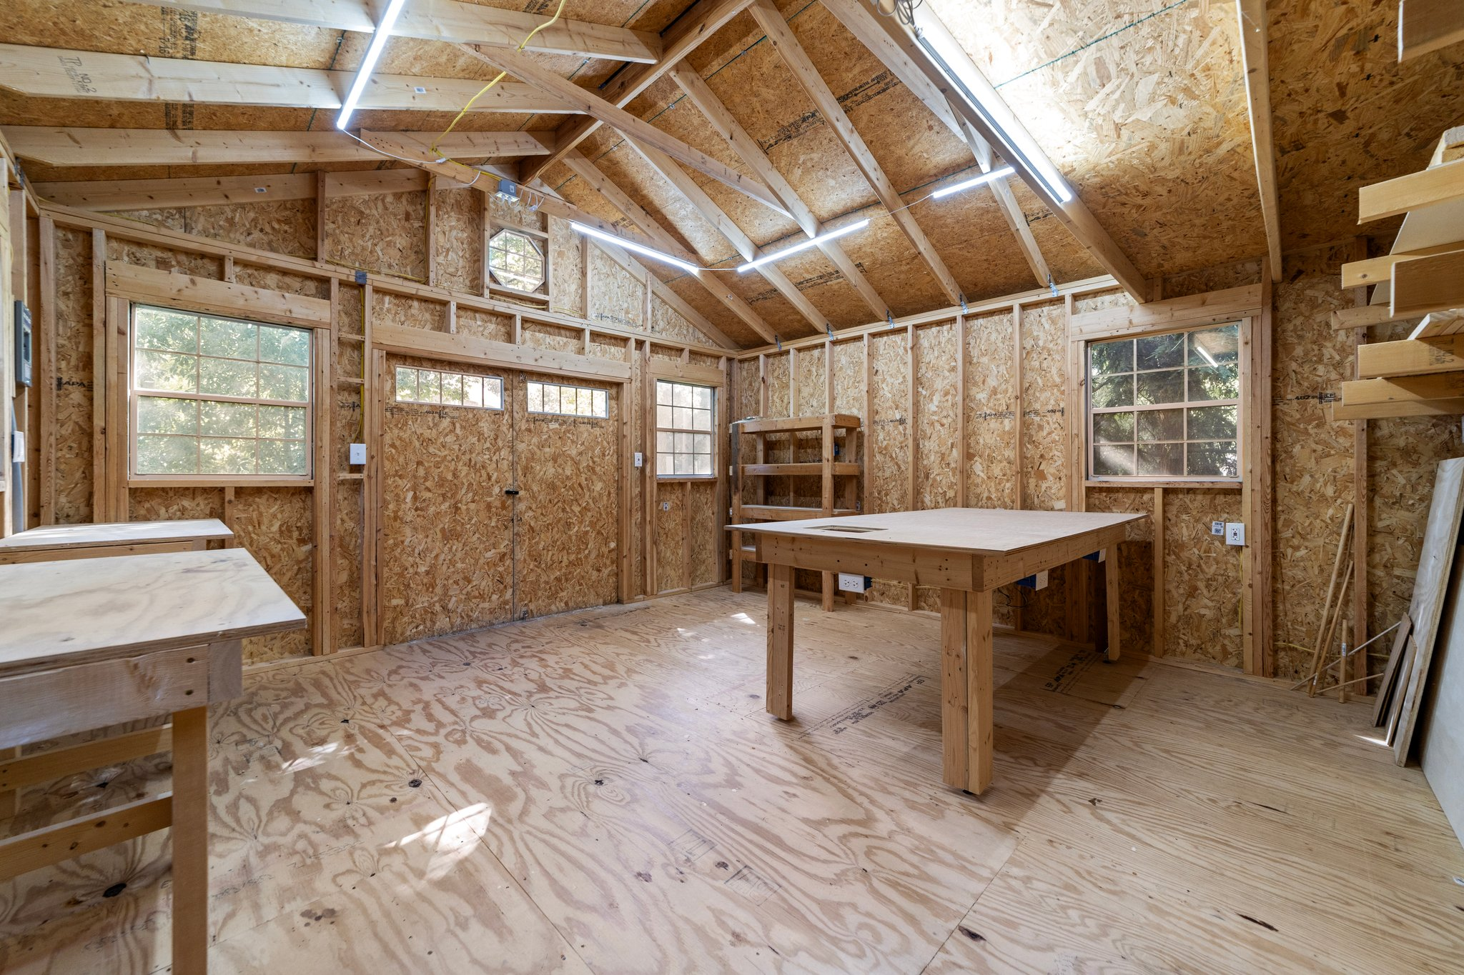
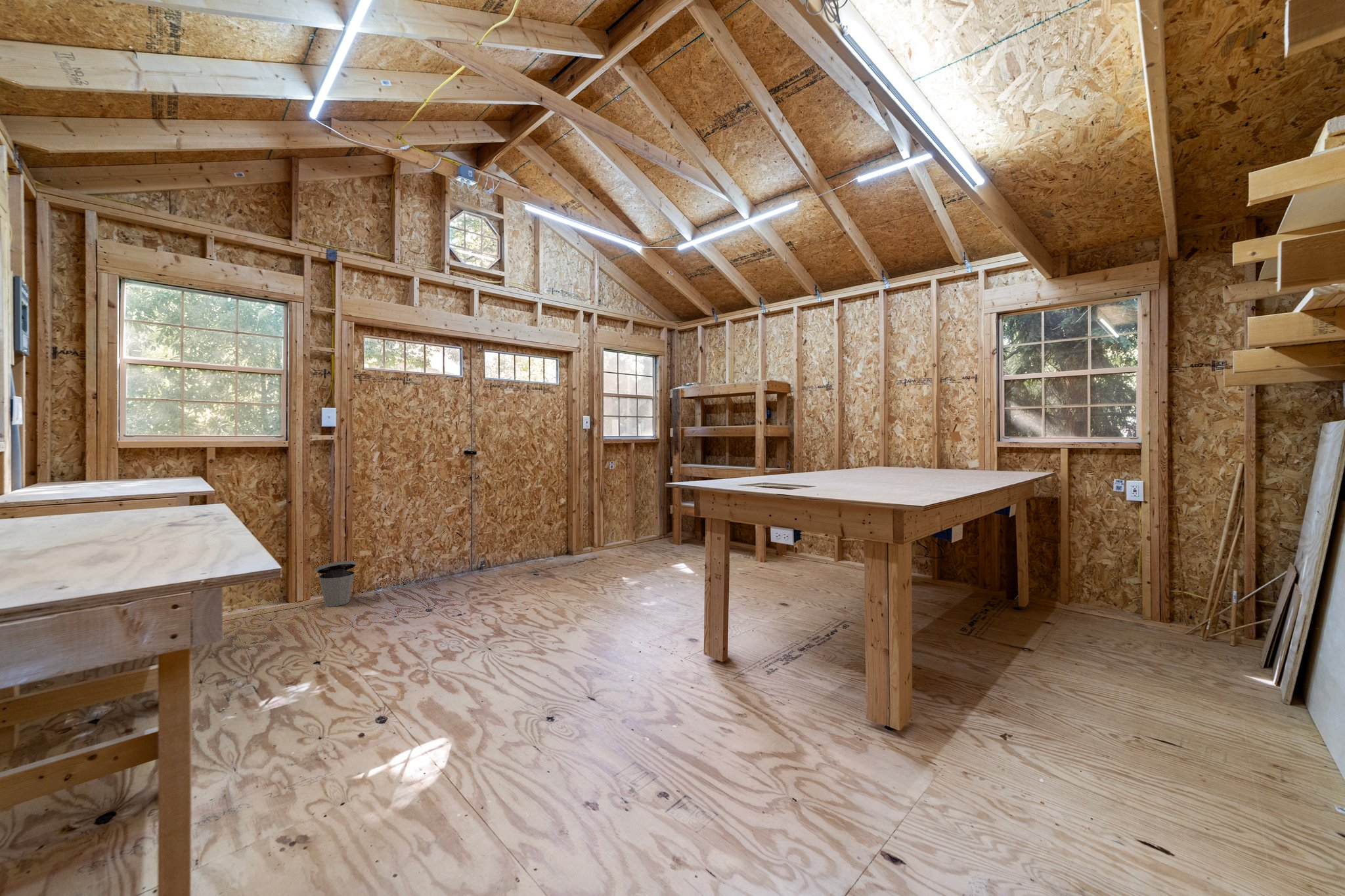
+ trash can (336, 580)
